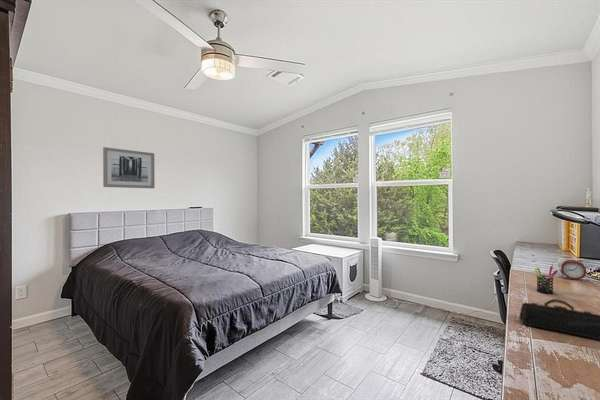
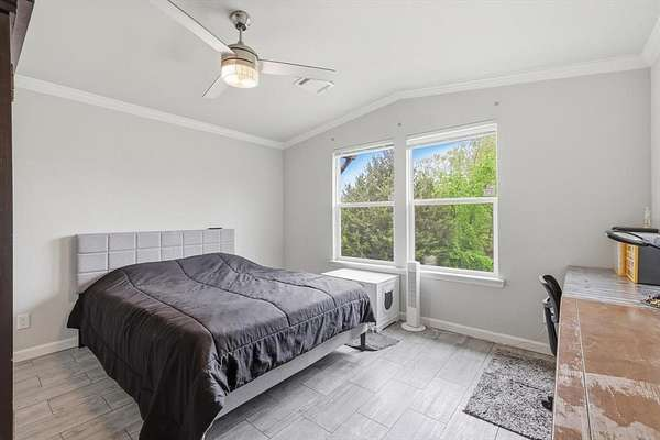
- pen holder (544, 278)
- pencil case (560, 314)
- wall art (130, 169)
- alarm clock (570, 268)
